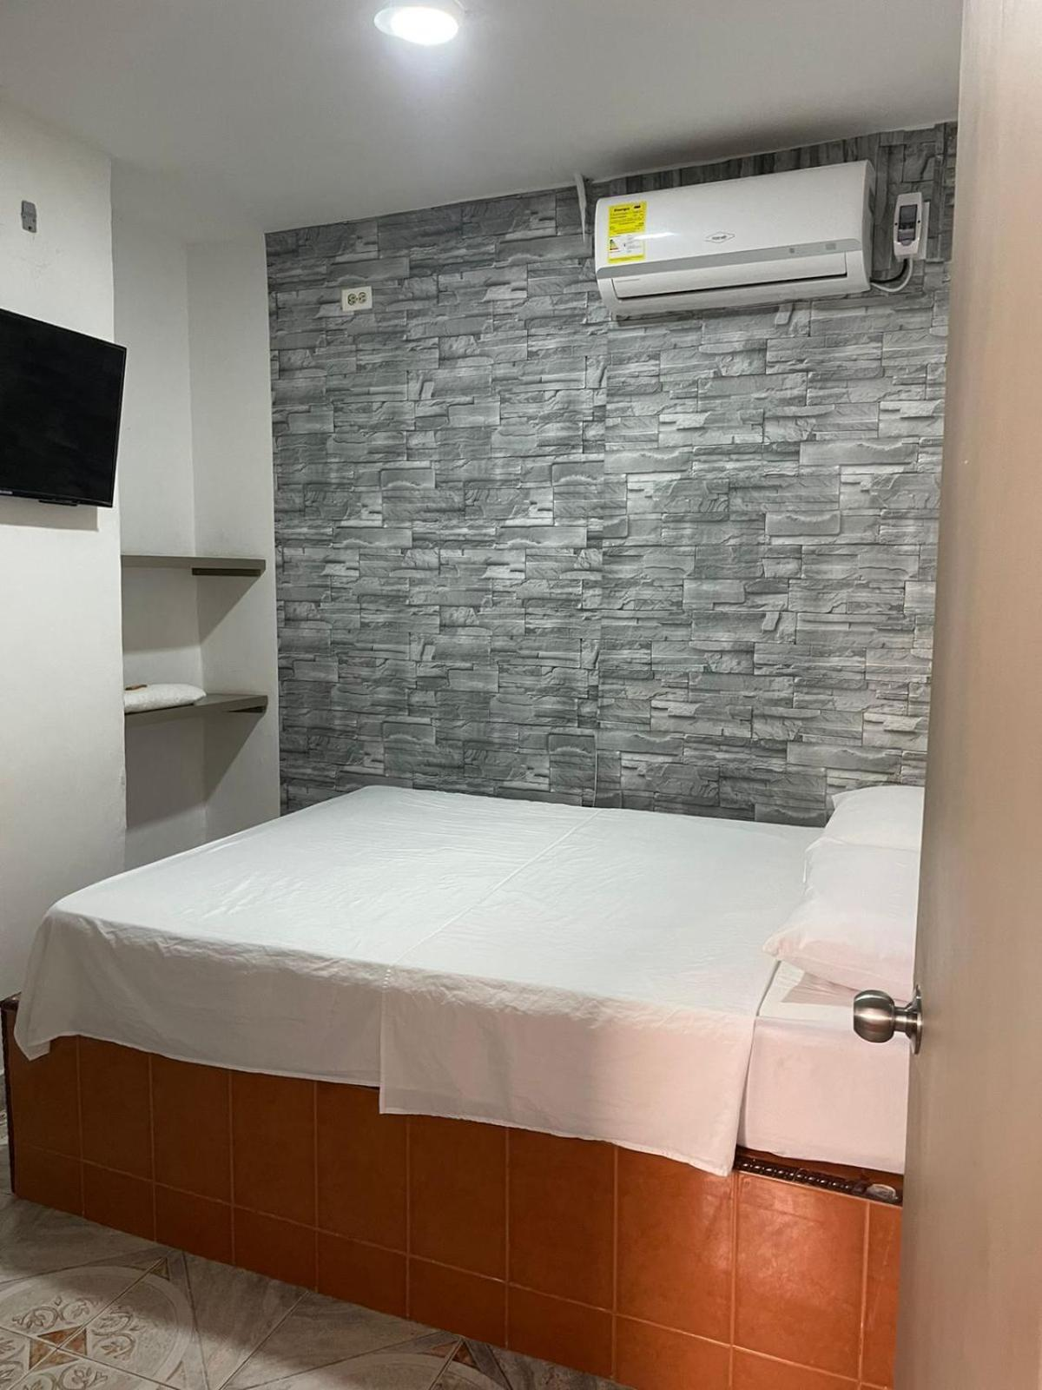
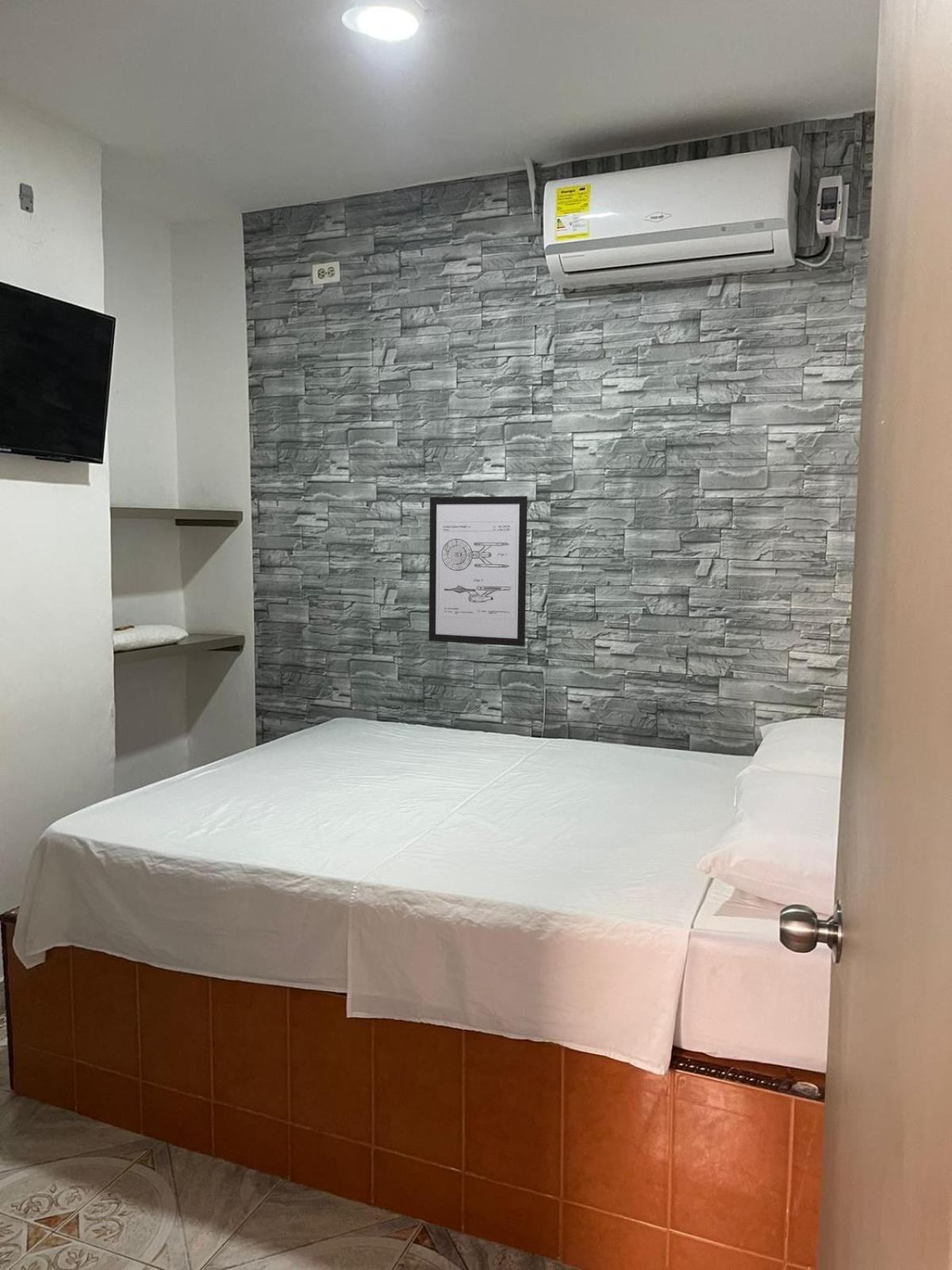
+ wall art (476, 570)
